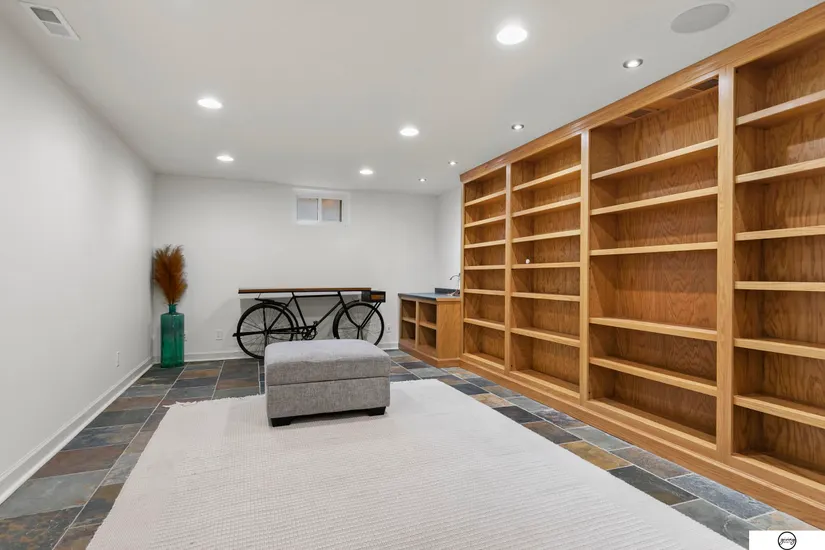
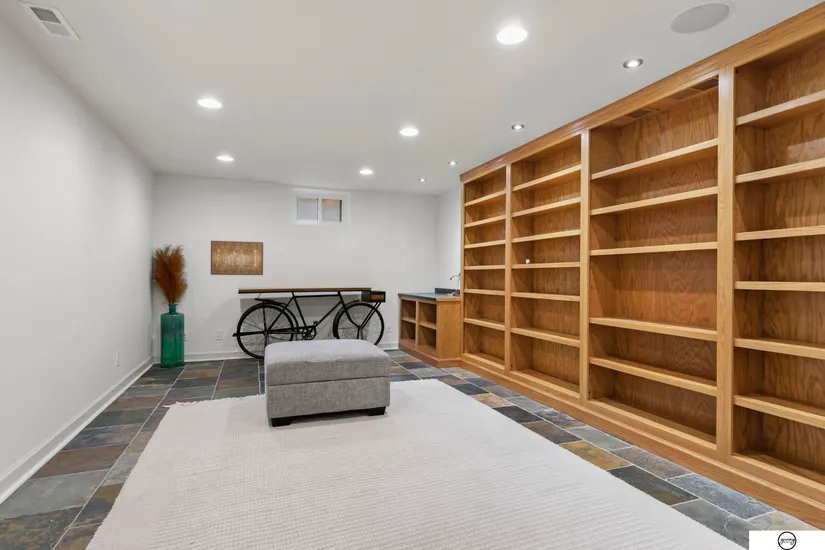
+ wall art (237, 258)
